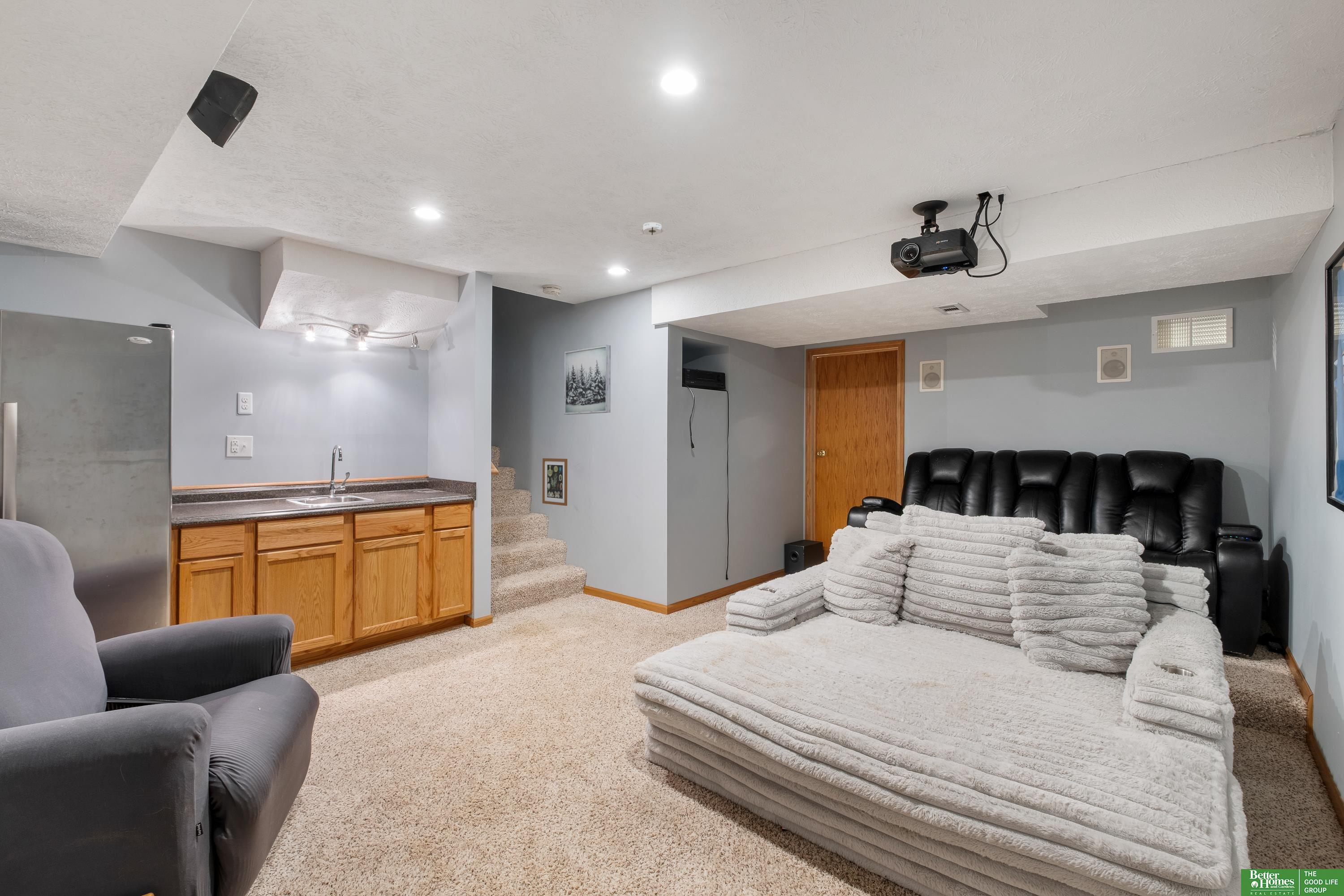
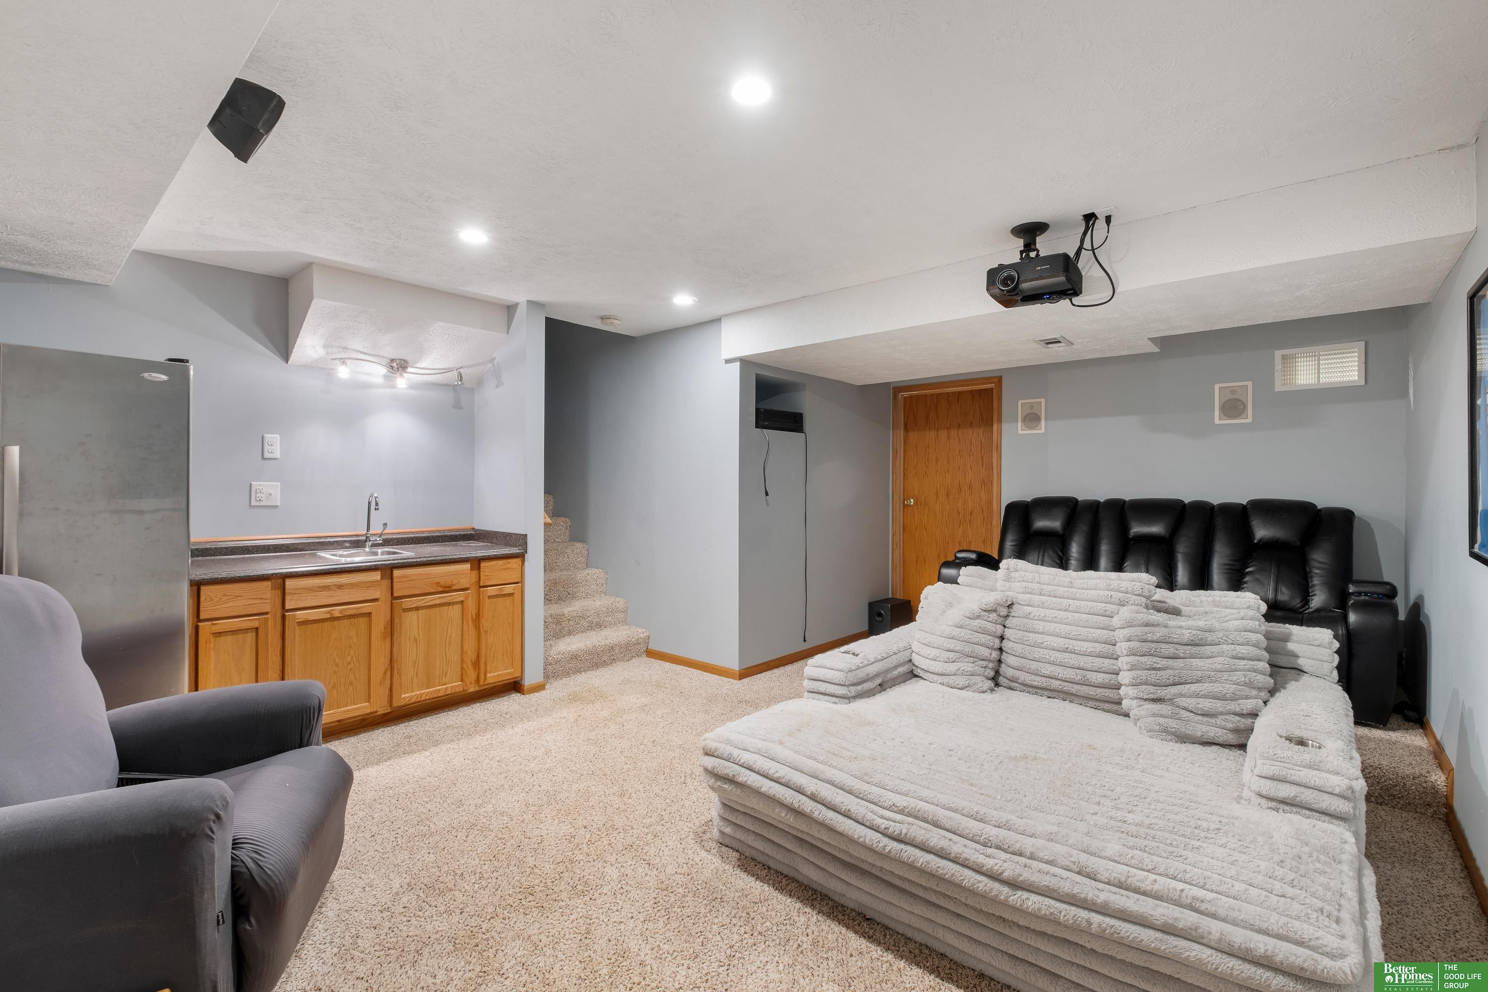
- wall art (555, 481)
- smoke detector (651, 228)
- wall art (586, 381)
